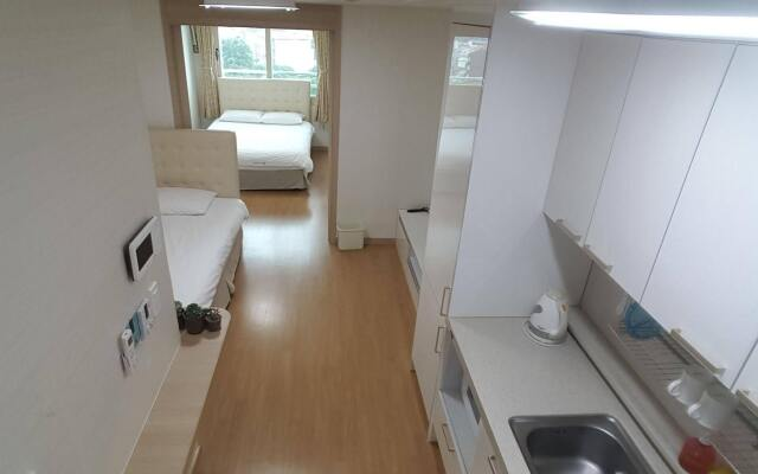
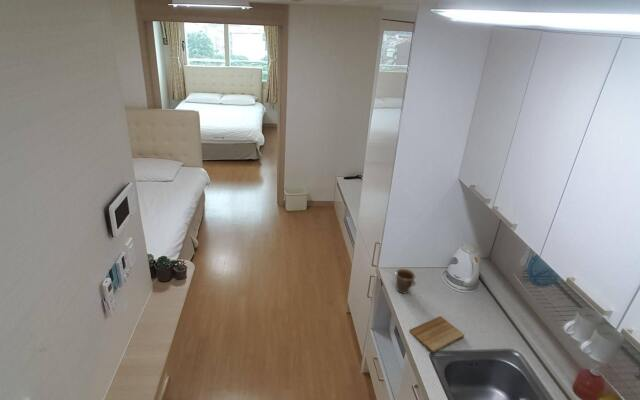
+ mug (405, 282)
+ cutting board (436, 333)
